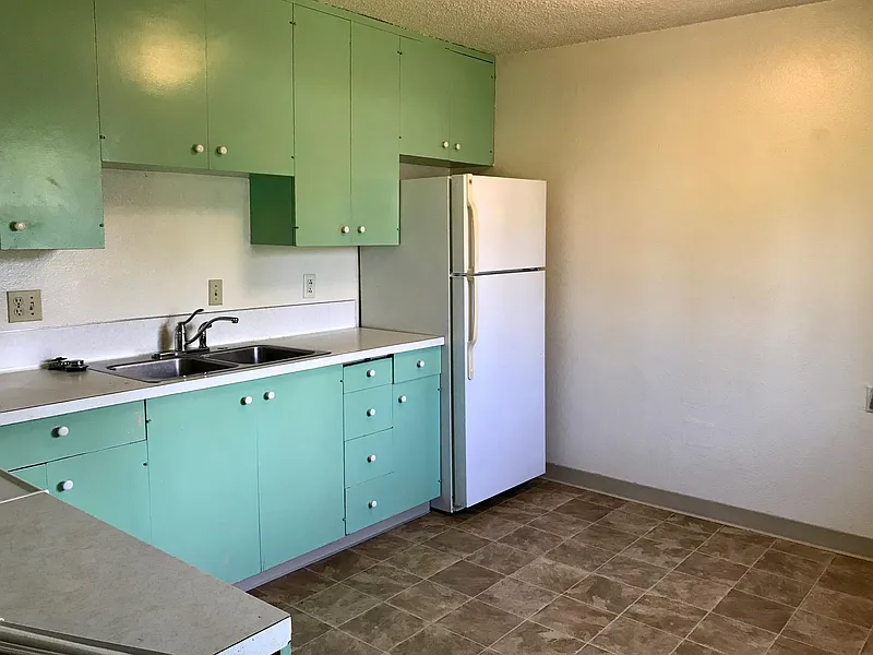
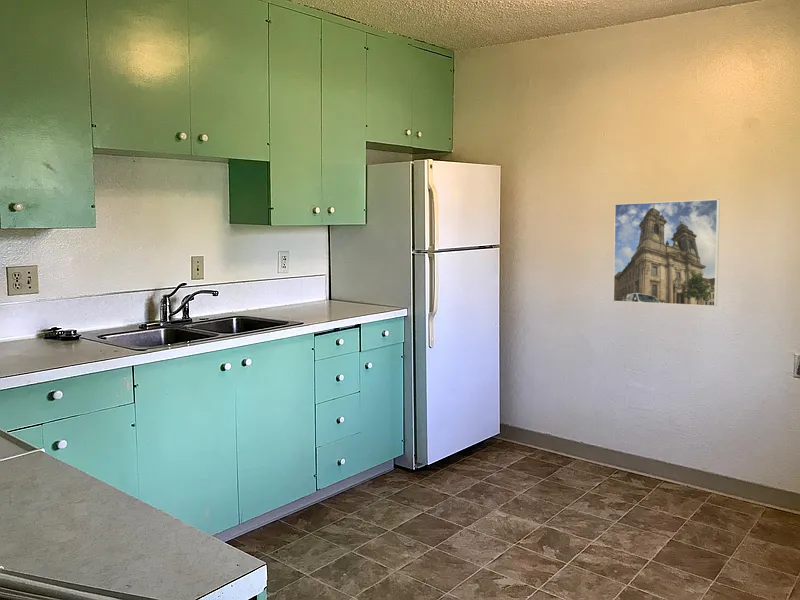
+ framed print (663, 253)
